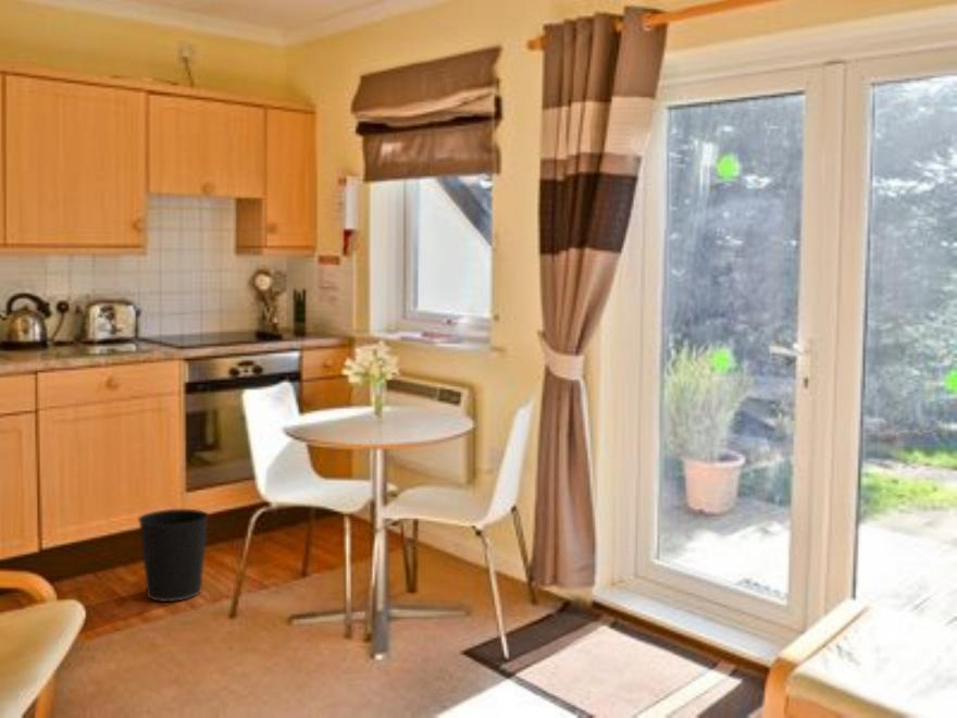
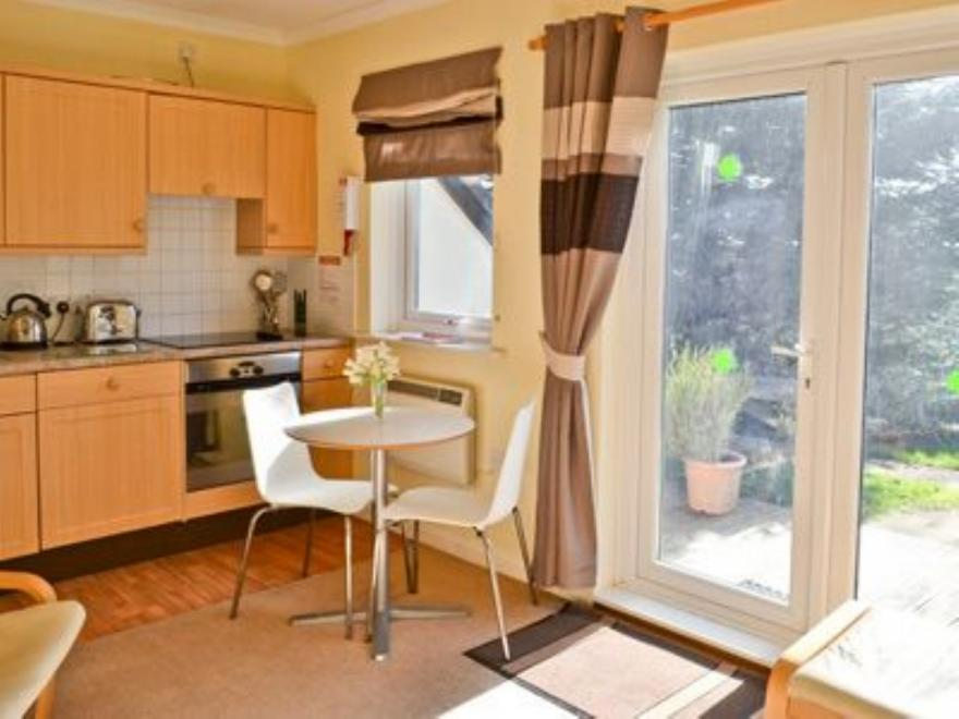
- wastebasket (174, 555)
